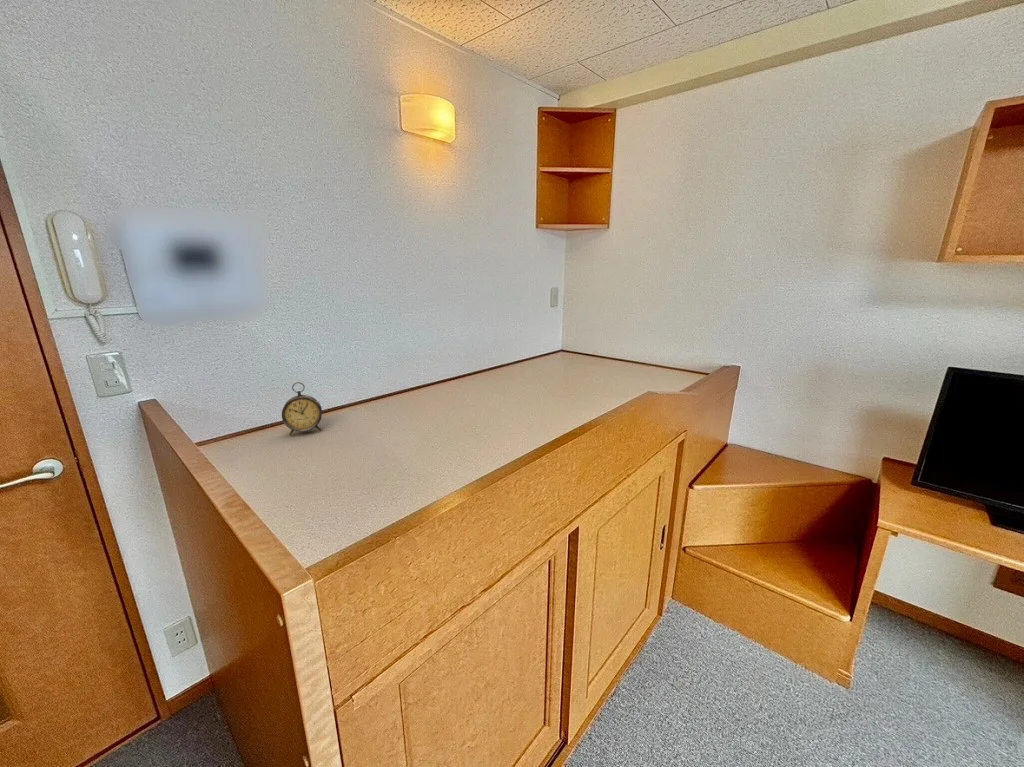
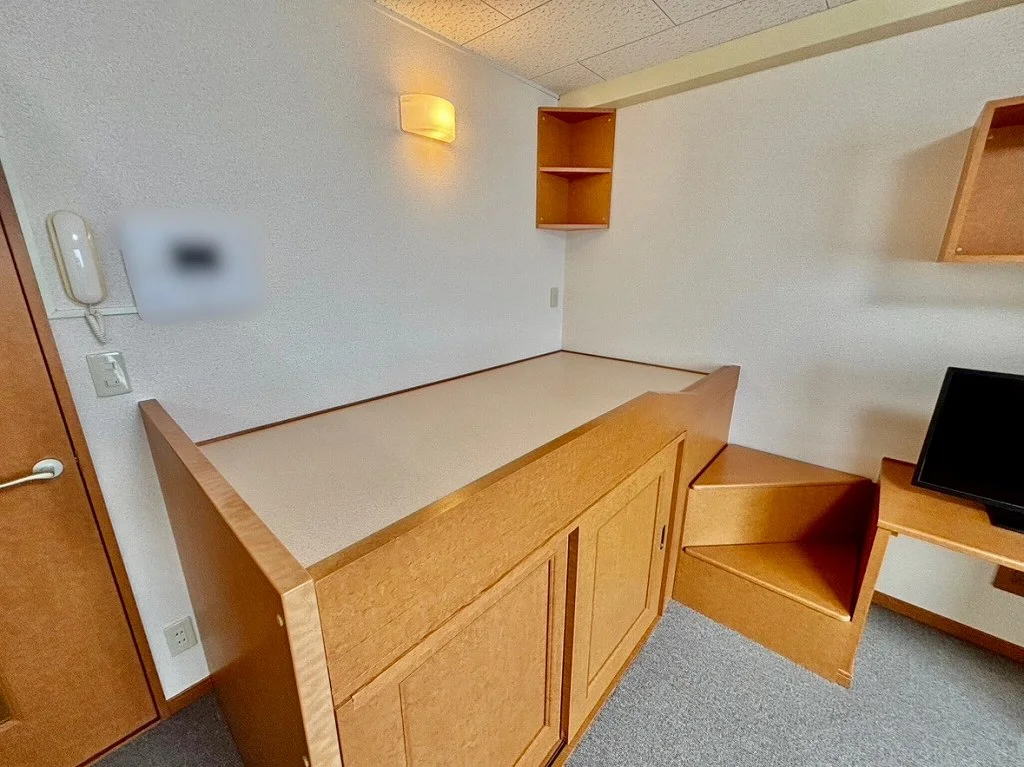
- alarm clock (301, 407)
